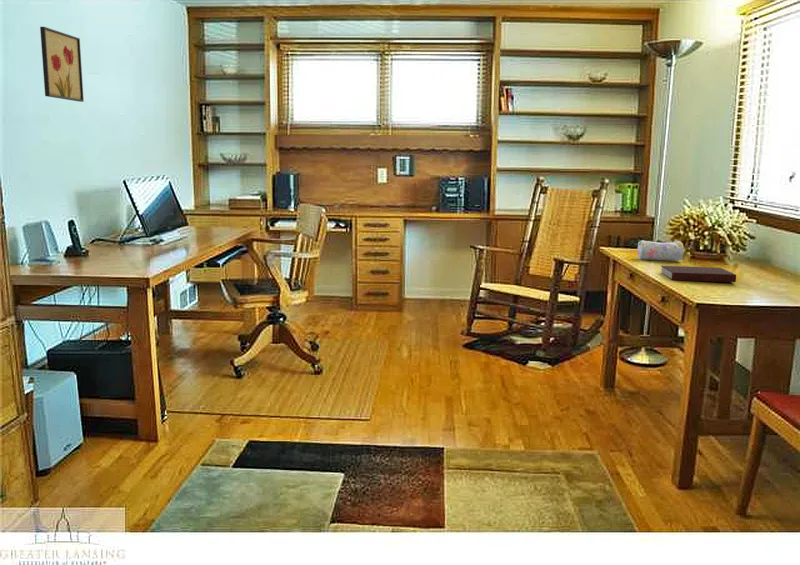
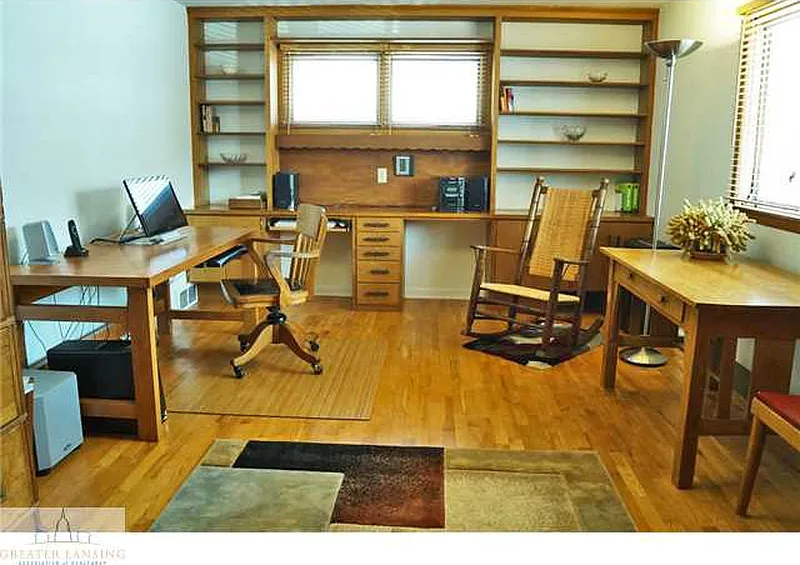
- wall art (61, 66)
- notebook (696, 273)
- pencil case (660, 250)
